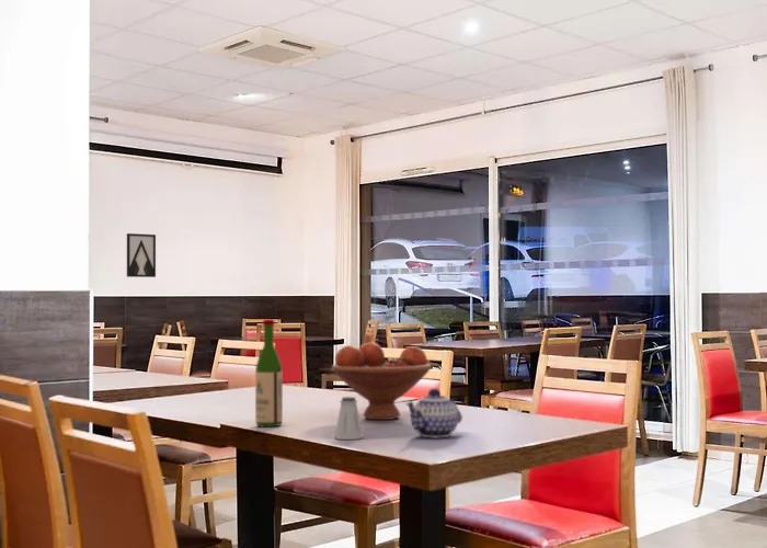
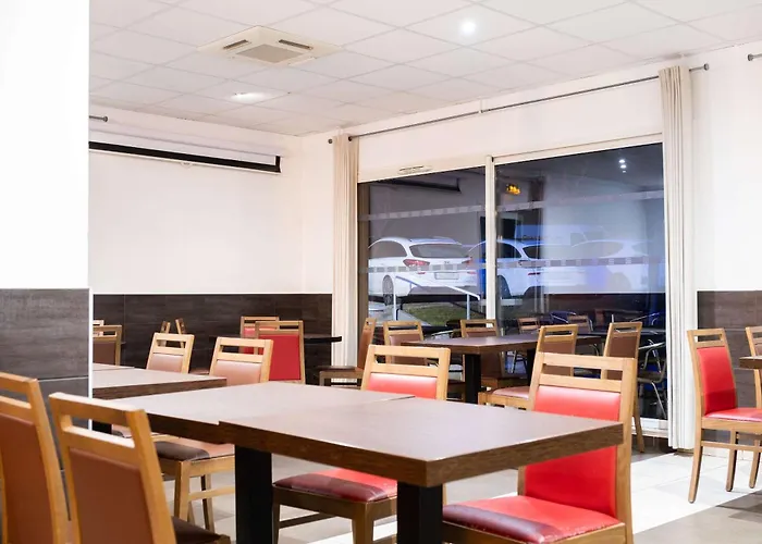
- teapot (434, 411)
- fruit bowl (381, 380)
- wall art (141, 255)
- saltshaker (348, 416)
- wine bottle (268, 372)
